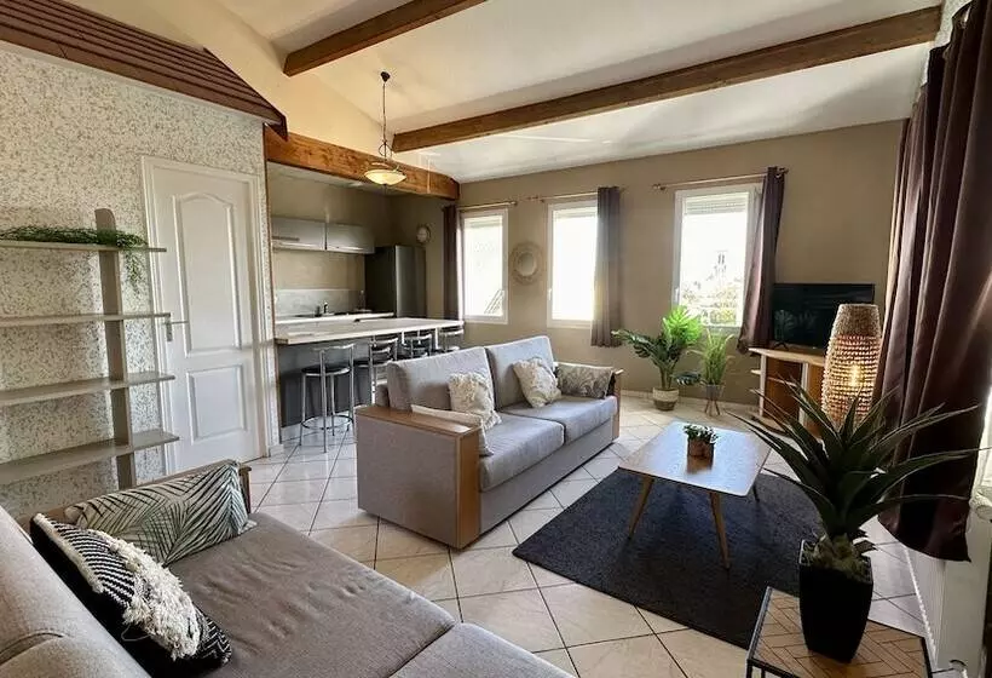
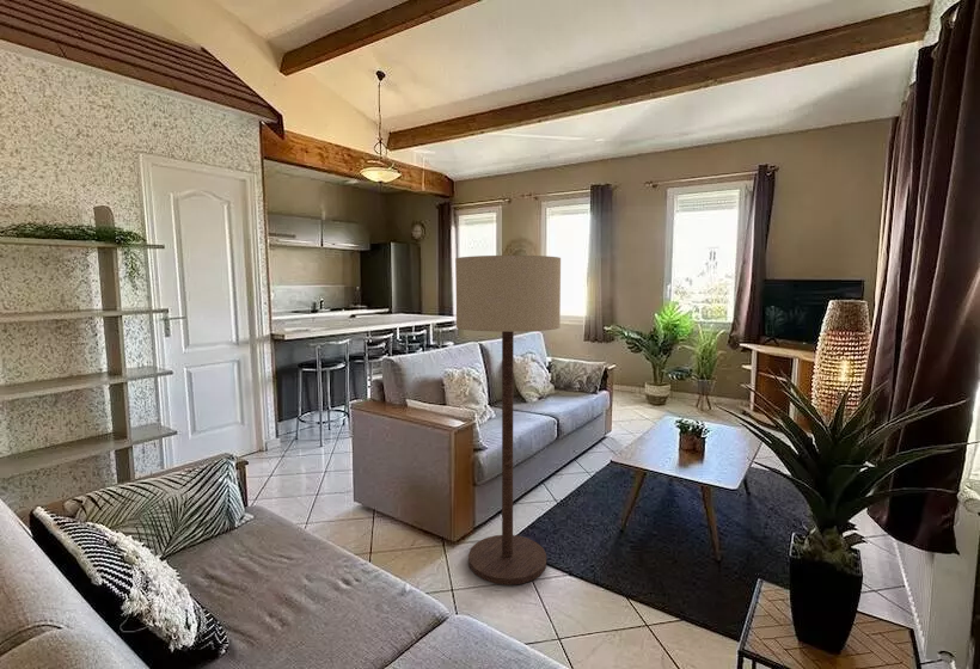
+ floor lamp (507, 415)
